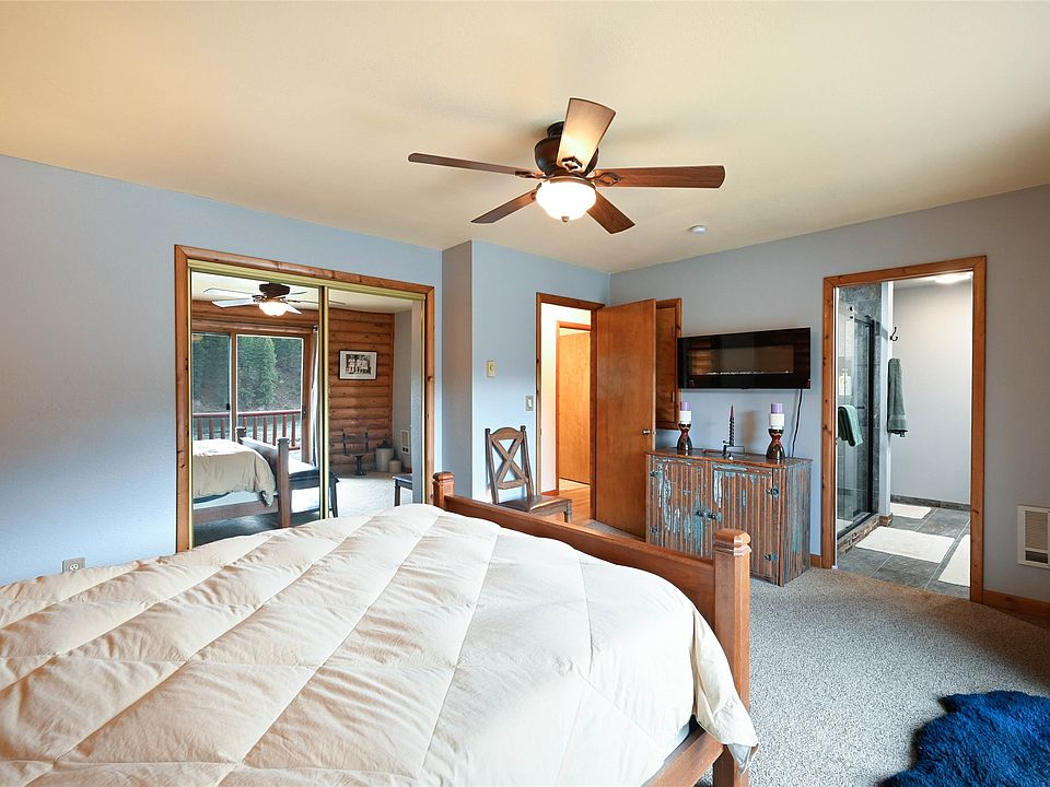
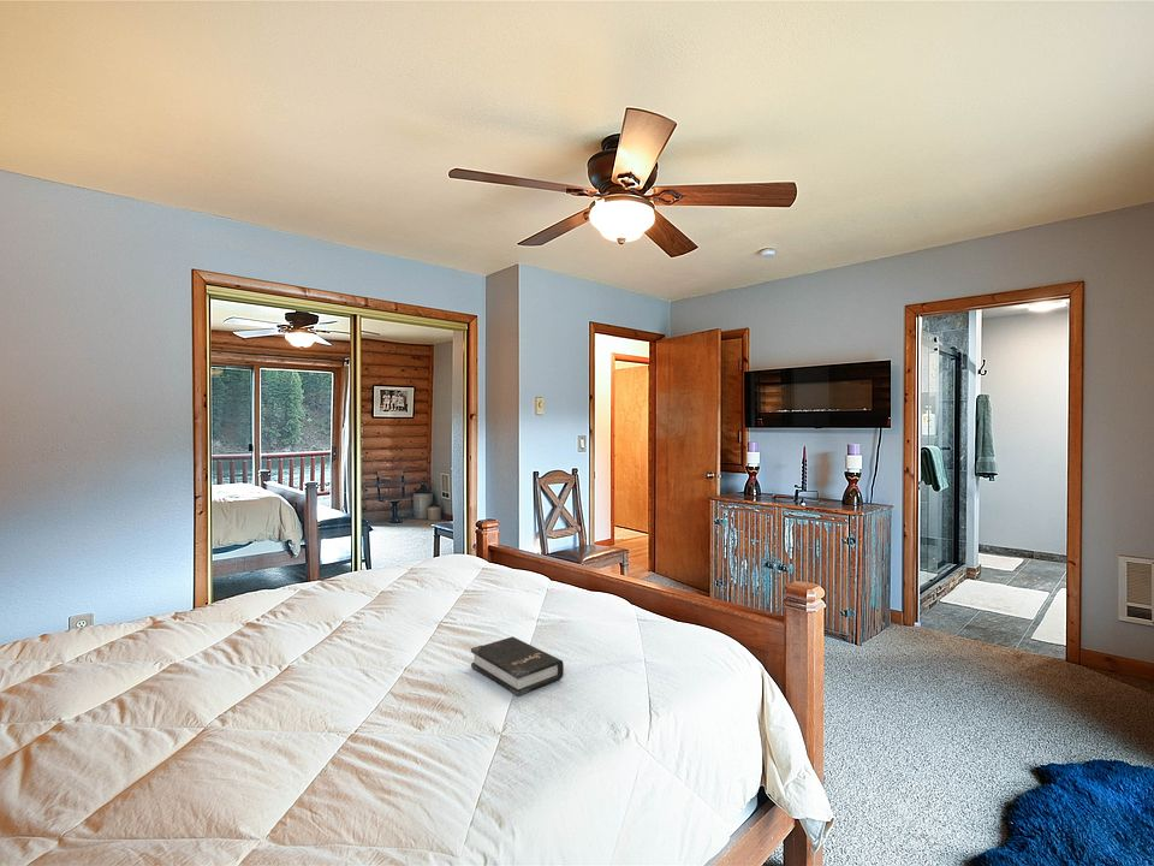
+ hardback book (516, 663)
